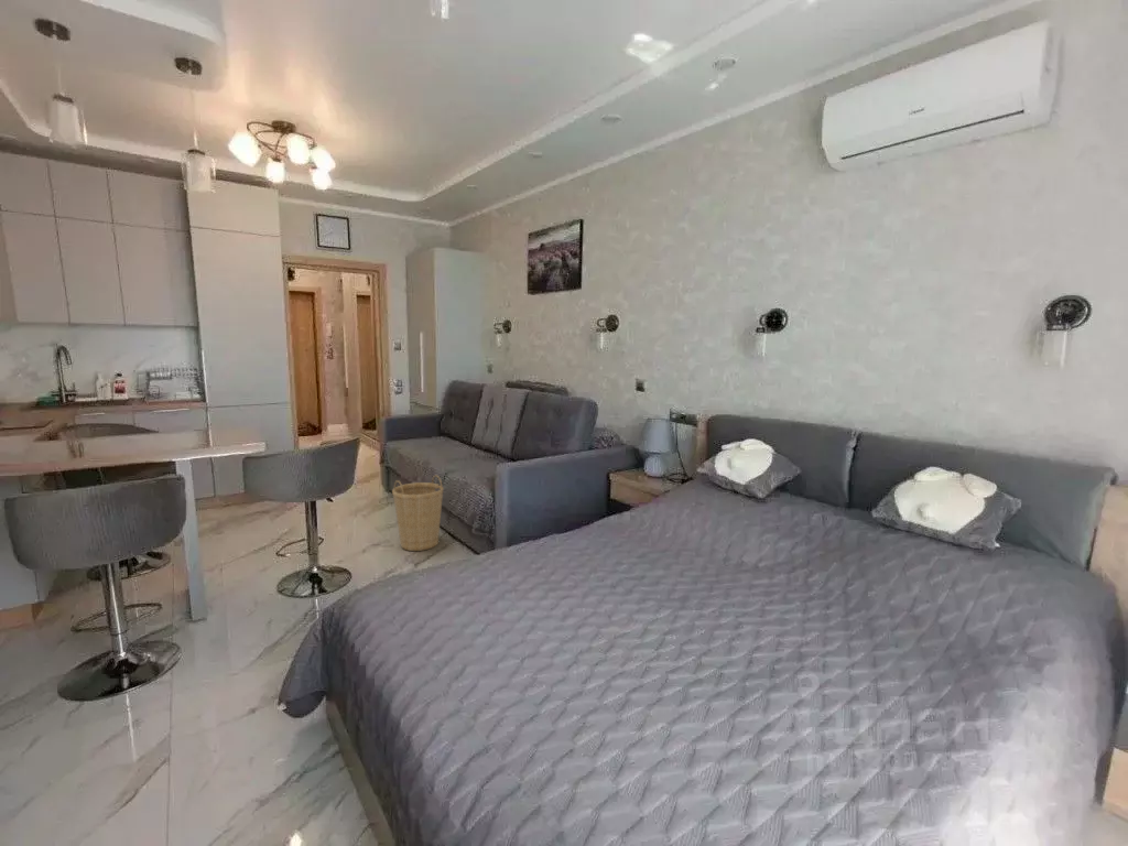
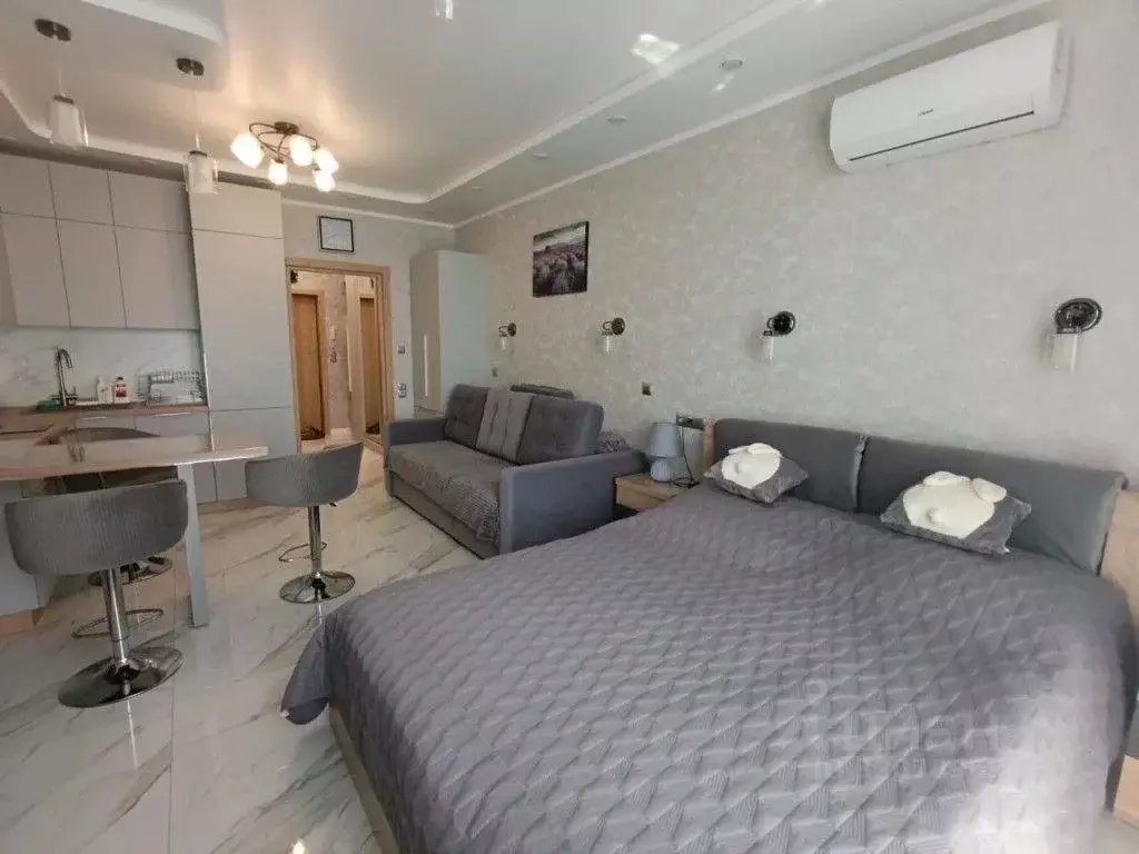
- basket (419, 511)
